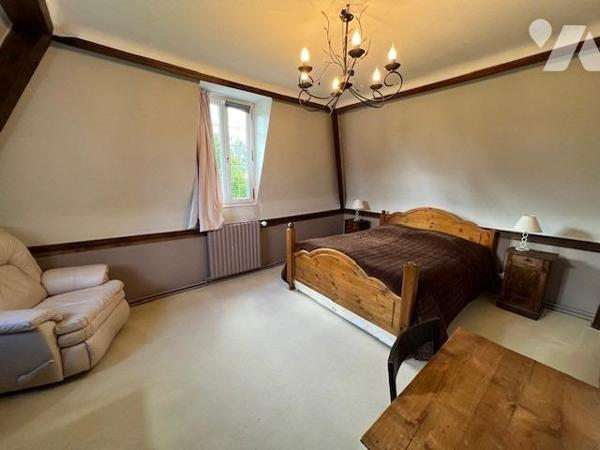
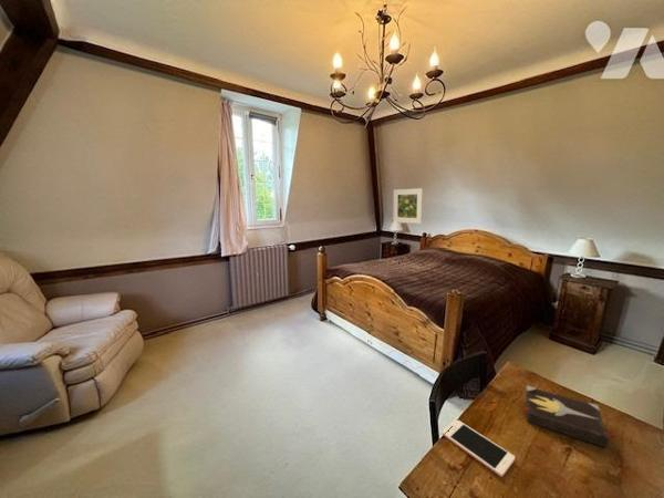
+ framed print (407, 206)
+ hardback book (562, 413)
+ cell phone (476, 445)
